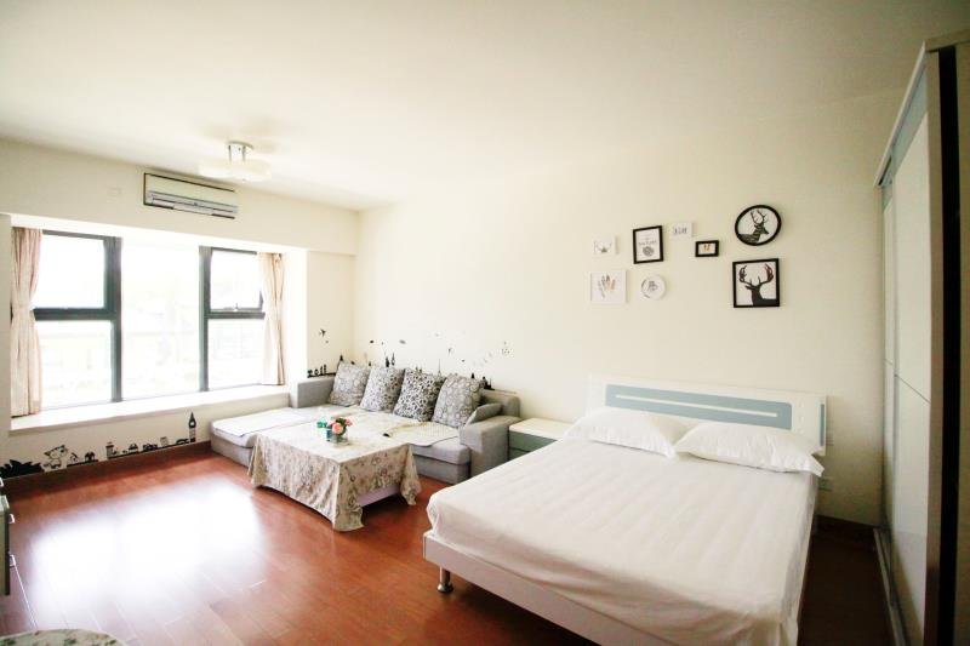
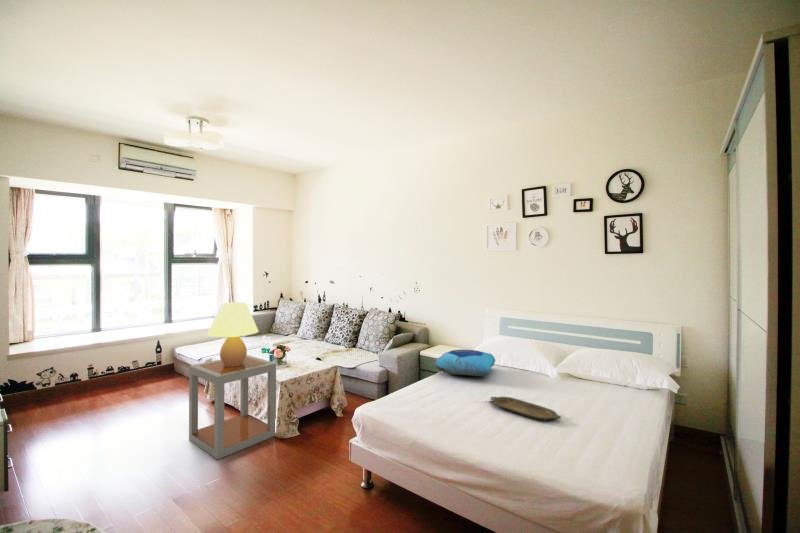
+ side table (240, 401)
+ cushion (465, 361)
+ serving tray (523, 408)
+ table lamp (233, 333)
